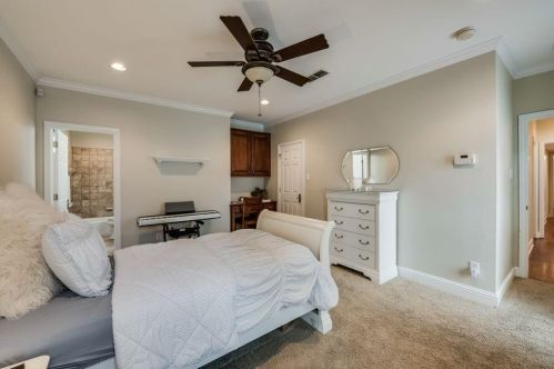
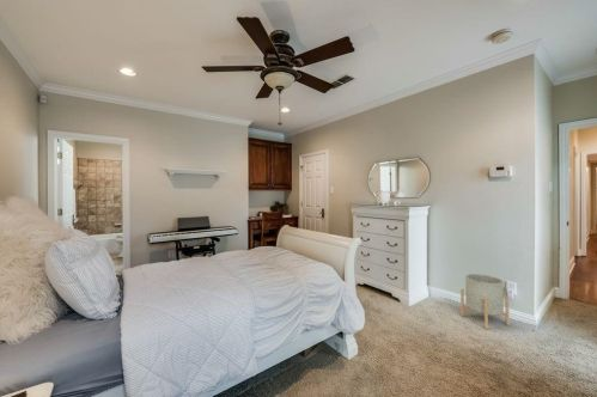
+ planter (483, 299)
